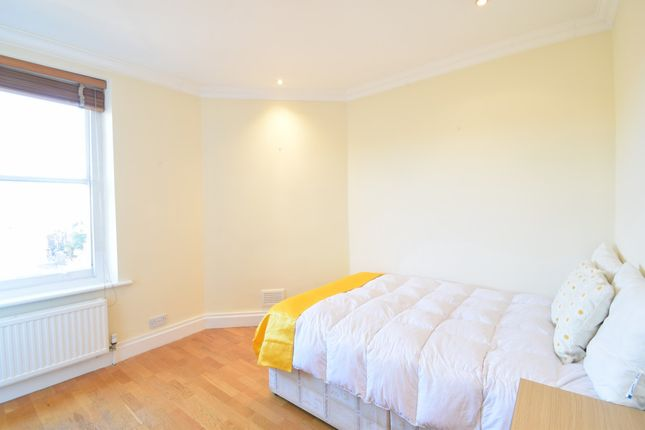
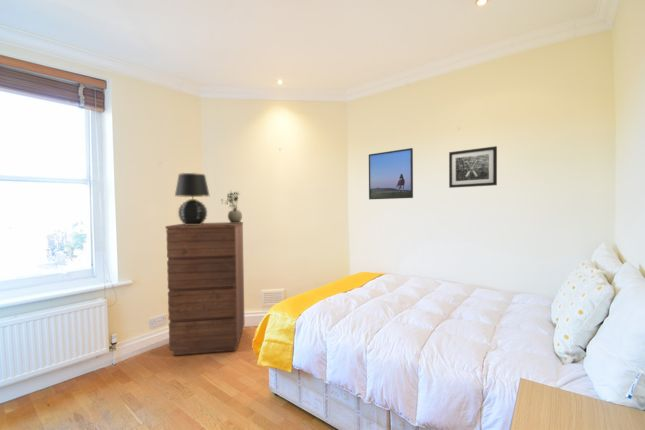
+ potted plant (231, 206)
+ table lamp (192, 199)
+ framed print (389, 175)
+ wall art (472, 168)
+ dresser (209, 282)
